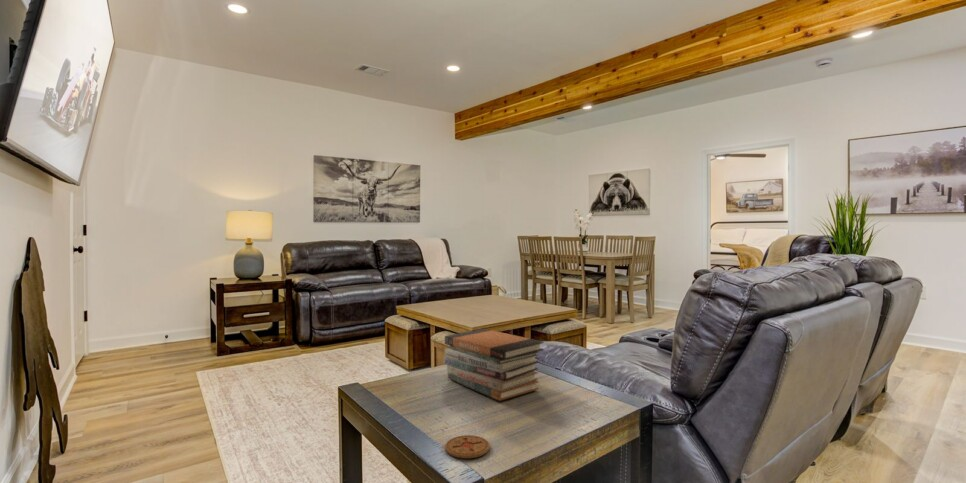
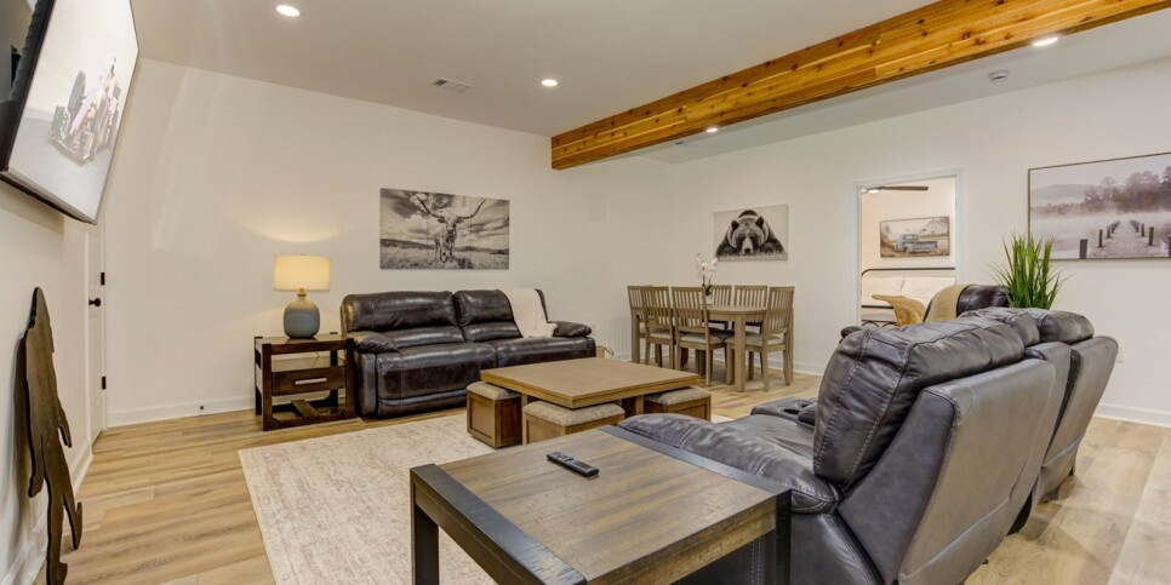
- coaster (467, 446)
- book stack (491, 360)
